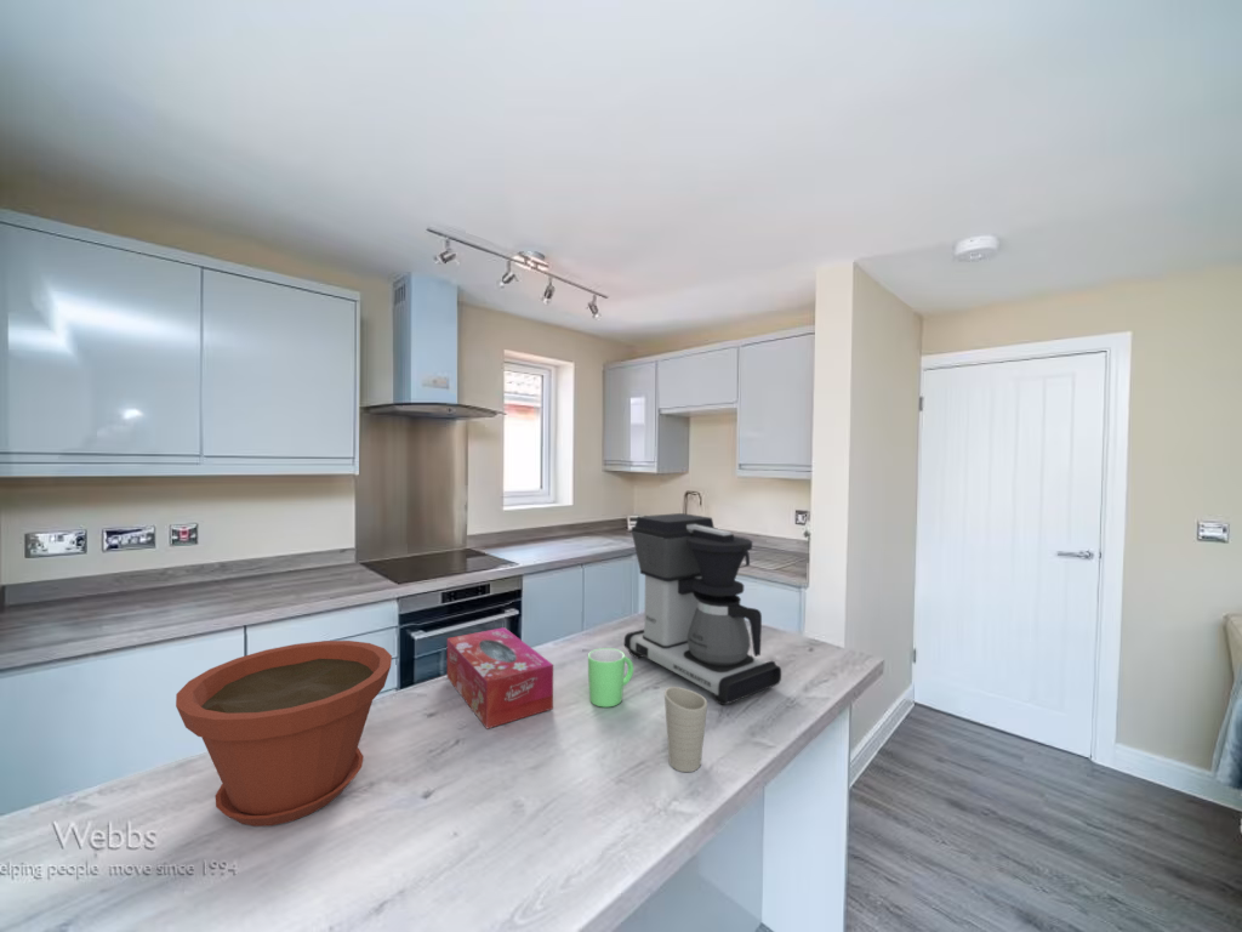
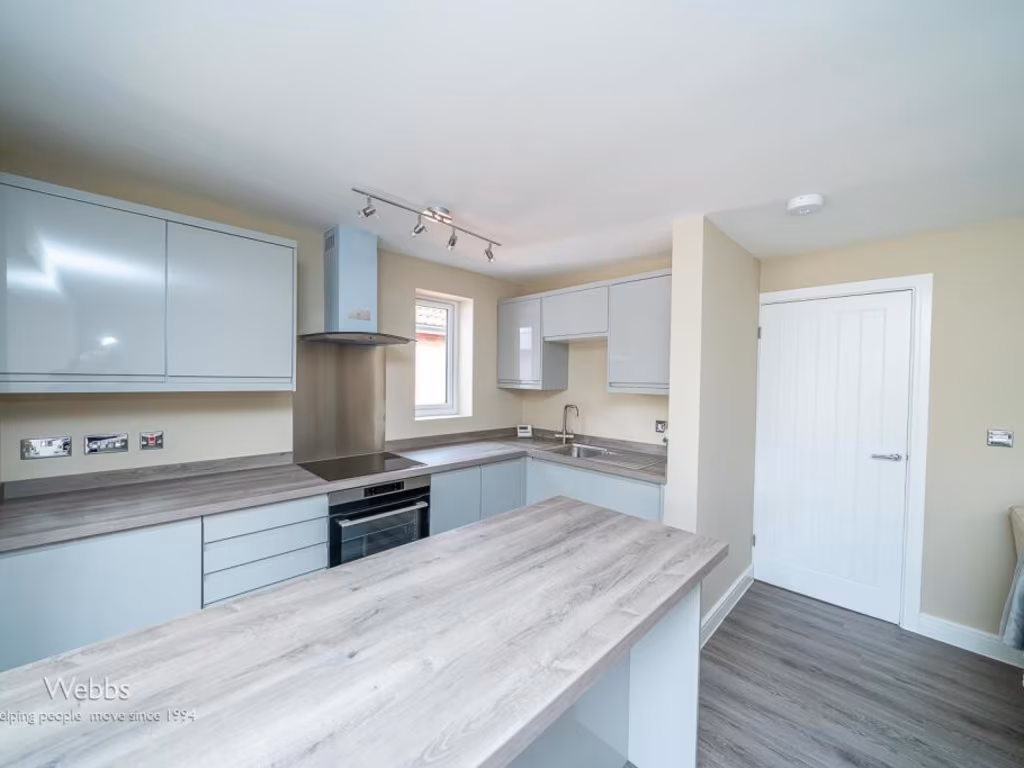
- plant pot (294, 732)
- mug (611, 675)
- coffee maker (699, 596)
- cup (684, 727)
- tissue box (496, 671)
